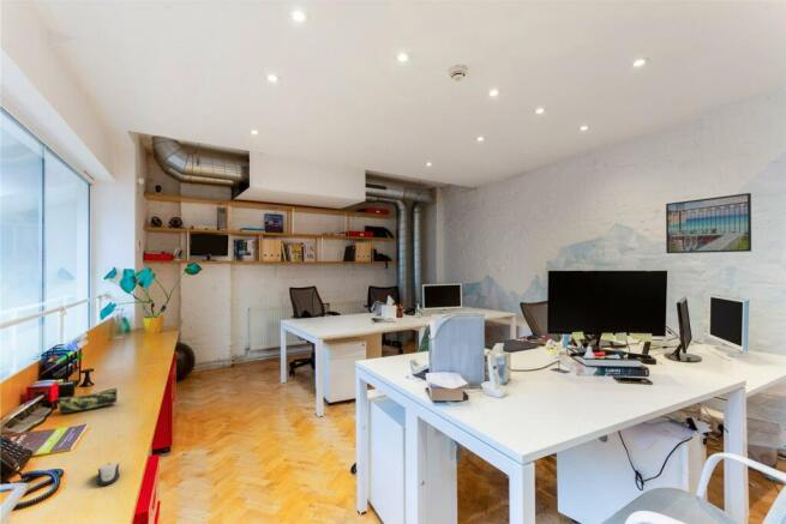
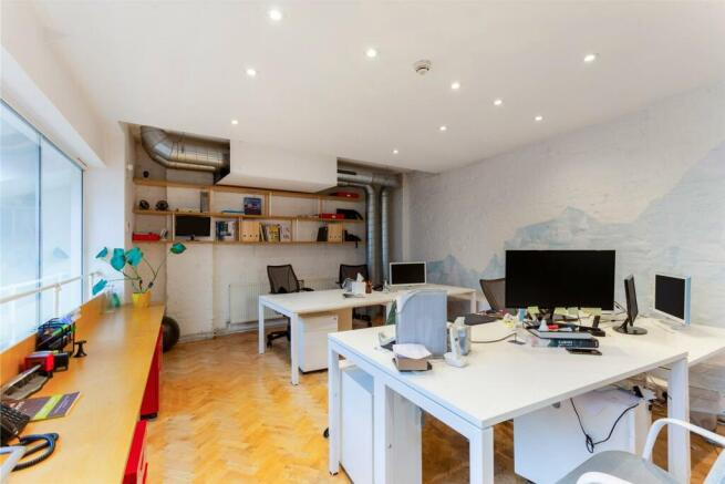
- computer mouse (108, 470)
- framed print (704, 225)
- pencil case (88, 400)
